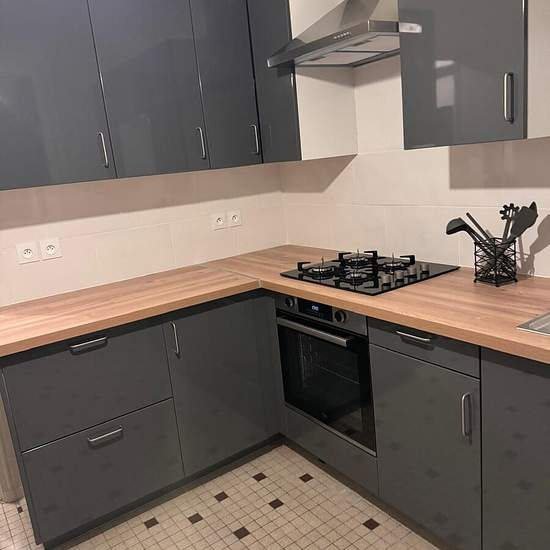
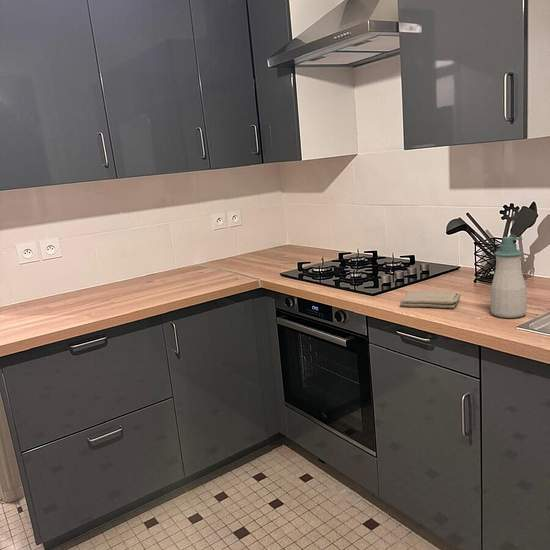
+ washcloth (430, 298)
+ soap bottle (508, 276)
